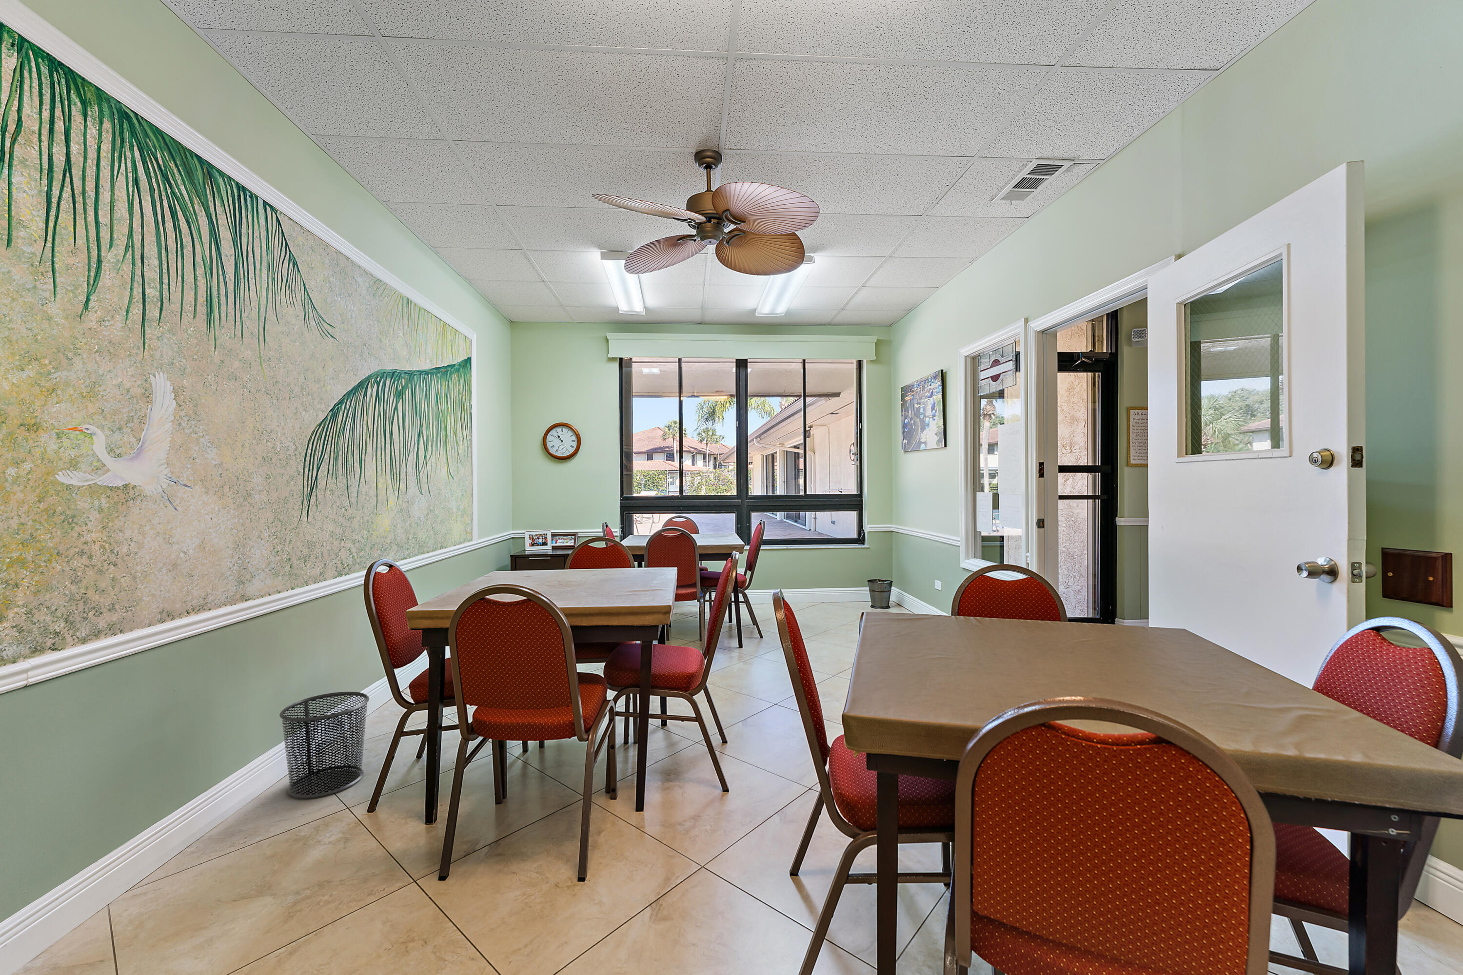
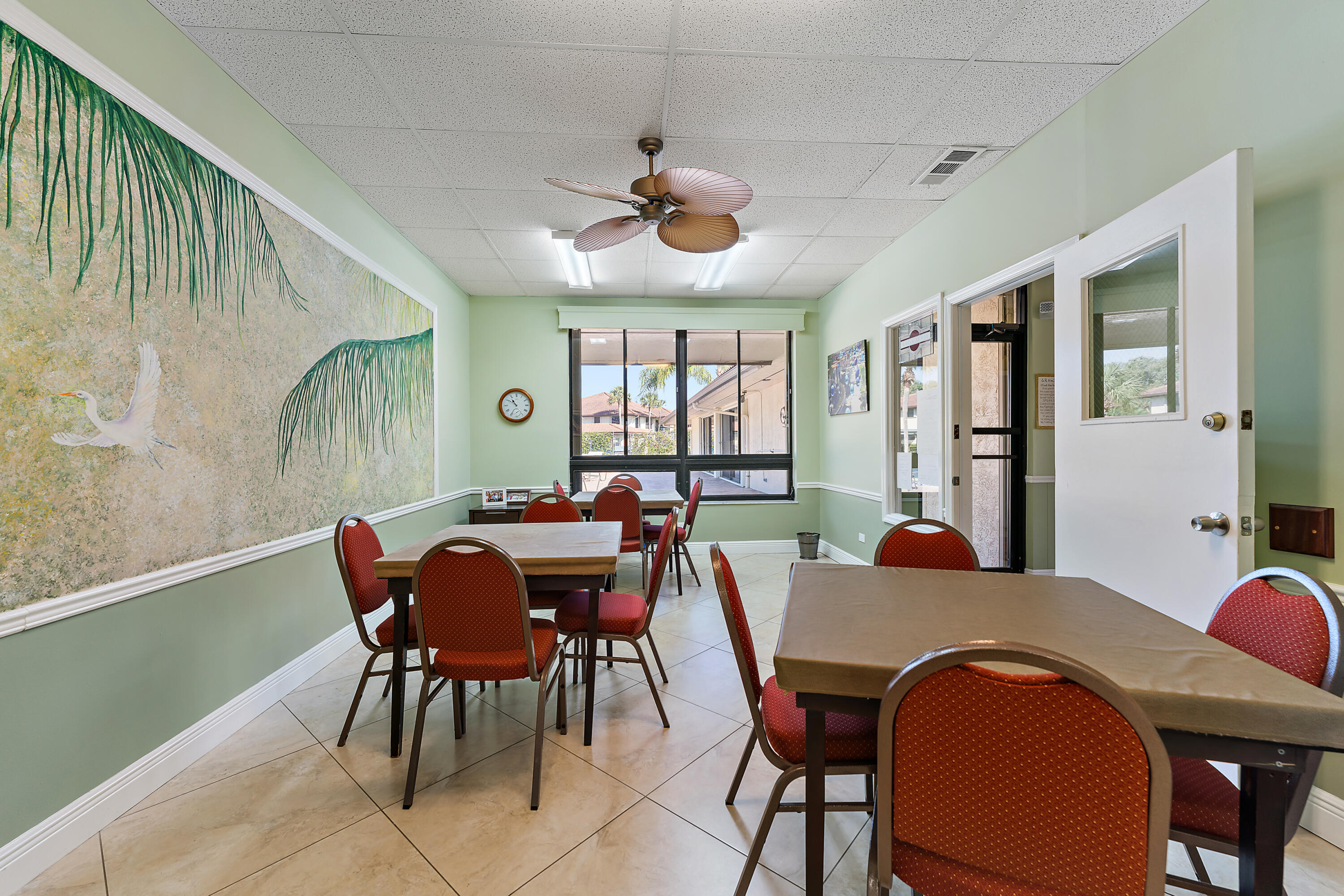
- waste bin (327, 743)
